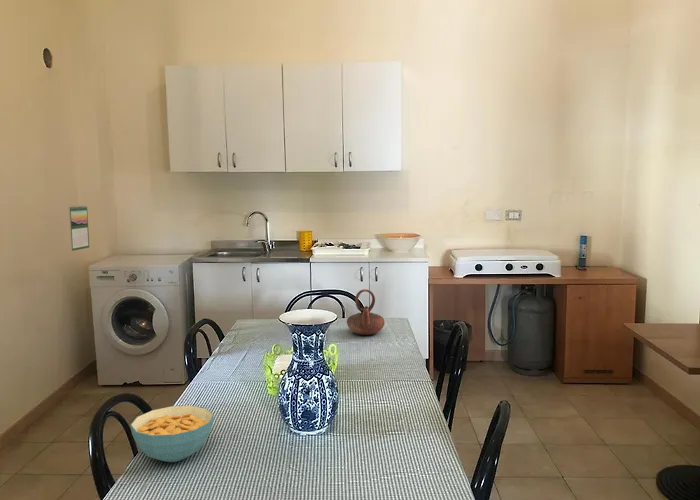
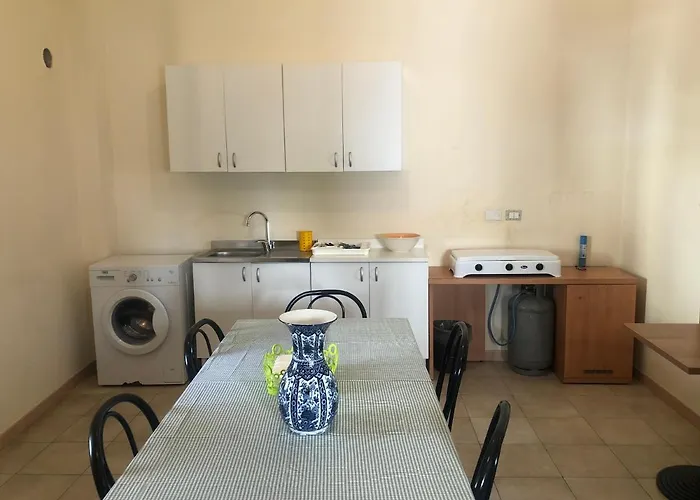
- calendar (79, 227)
- cereal bowl (173, 438)
- teapot (366, 312)
